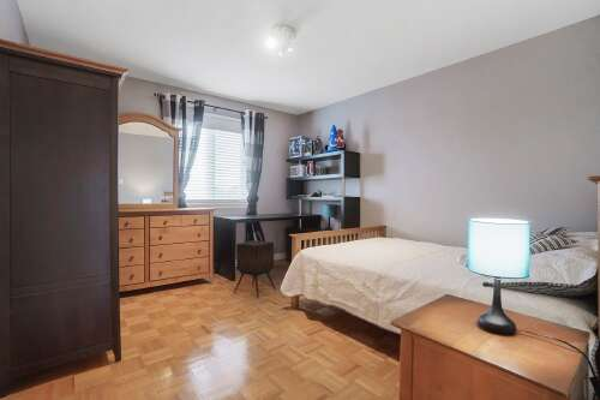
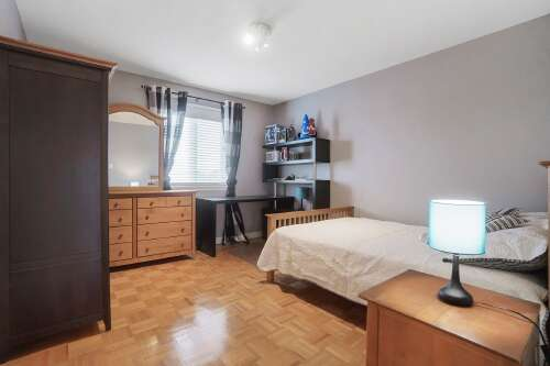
- side table (254, 267)
